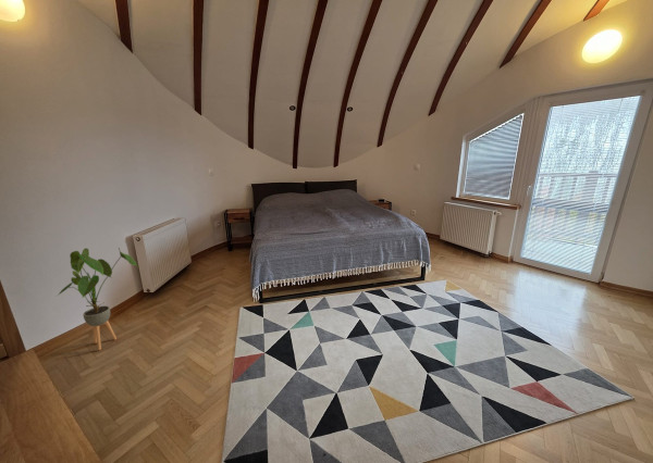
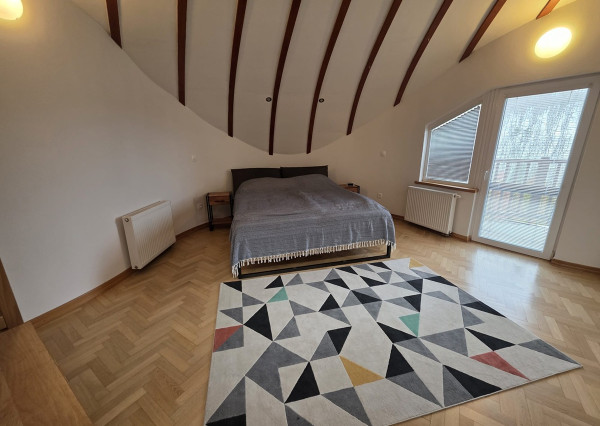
- house plant (96, 297)
